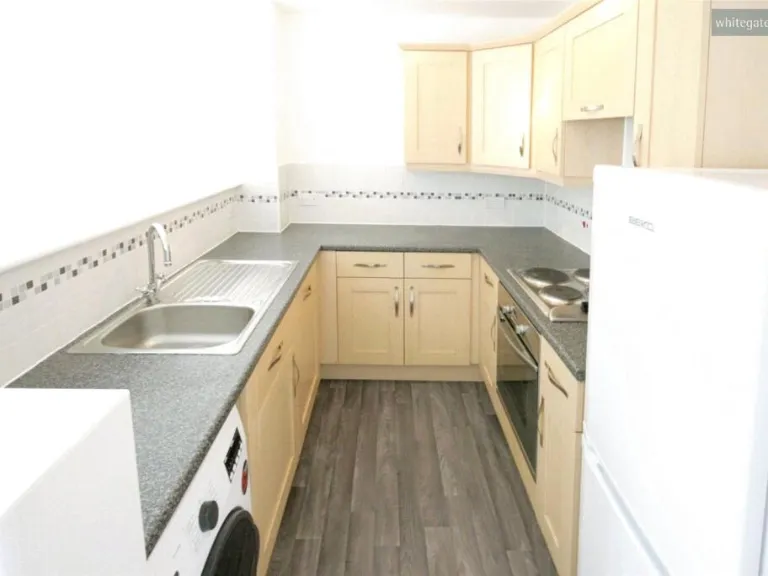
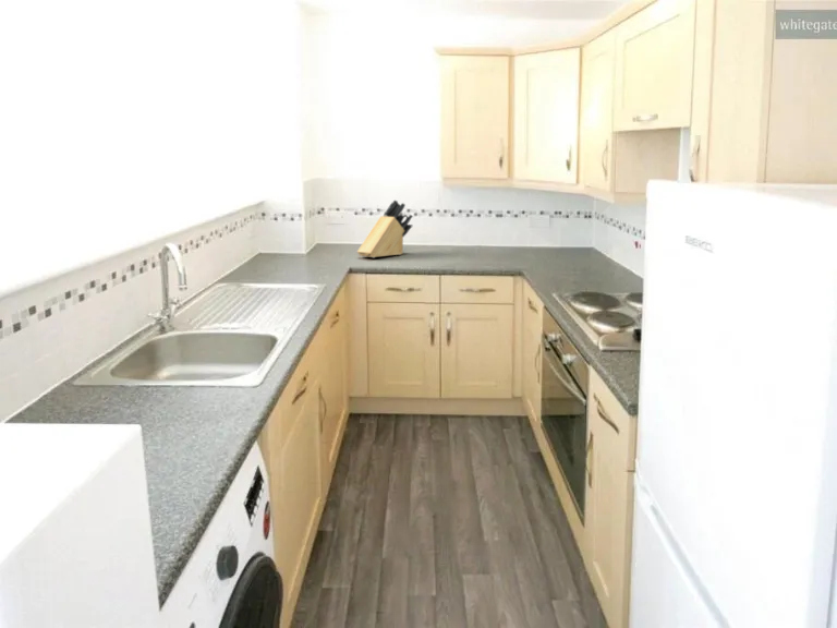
+ knife block (386, 228)
